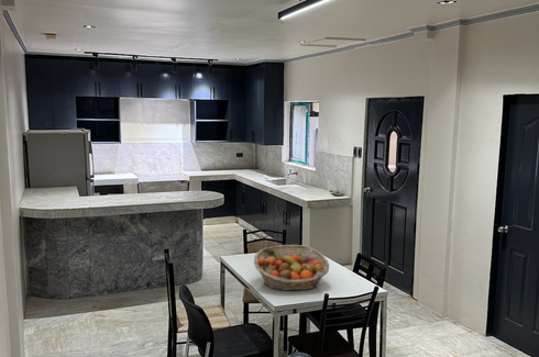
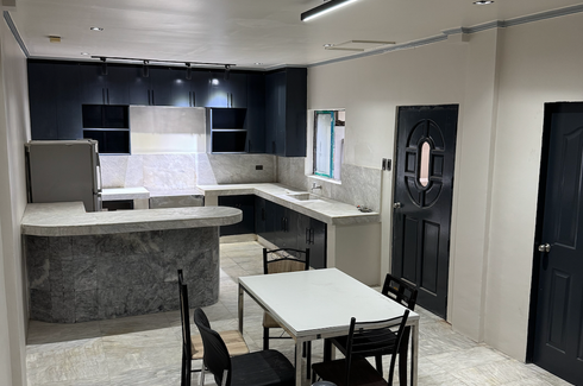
- fruit basket (290, 267)
